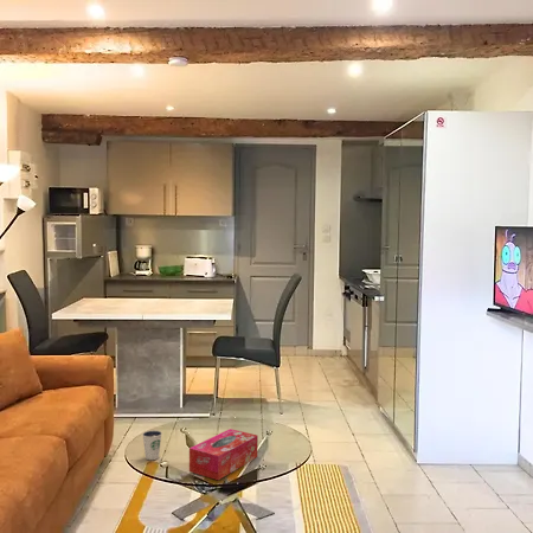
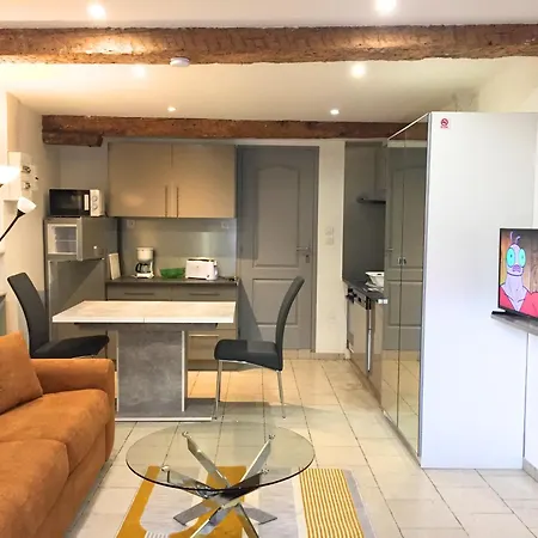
- tissue box (224, 452)
- dixie cup (152, 445)
